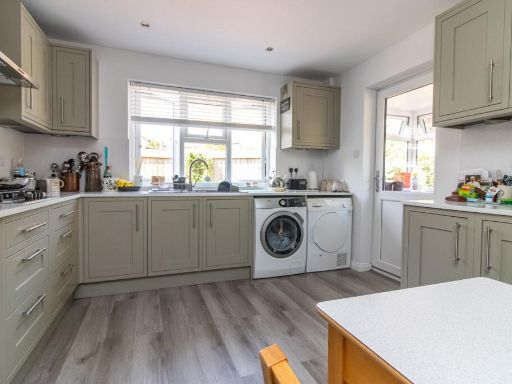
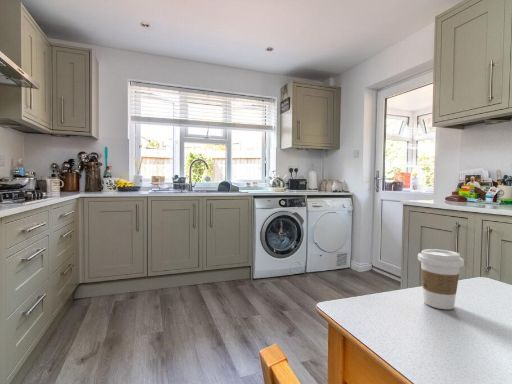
+ coffee cup (439, 278)
